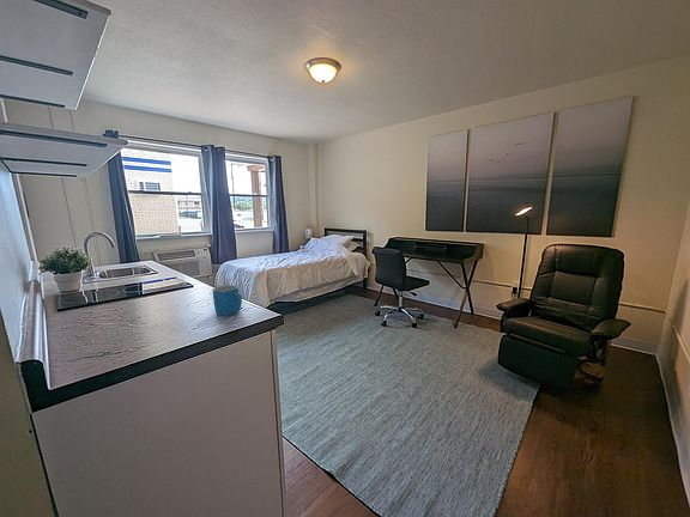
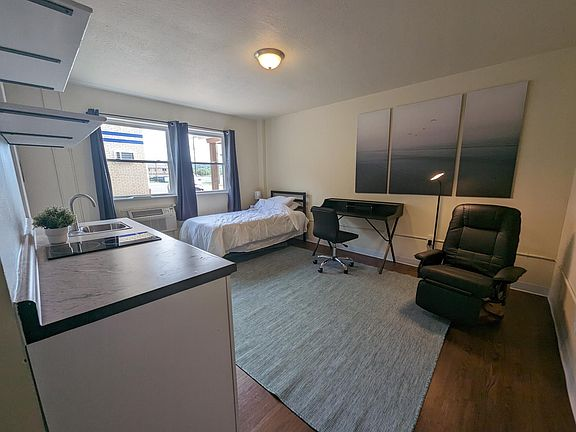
- mug (229, 300)
